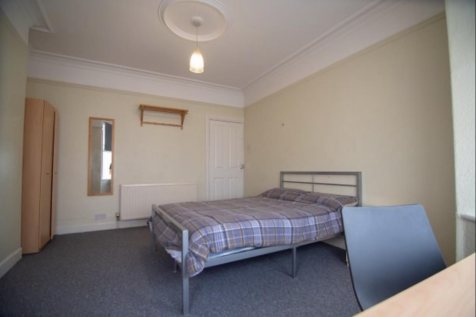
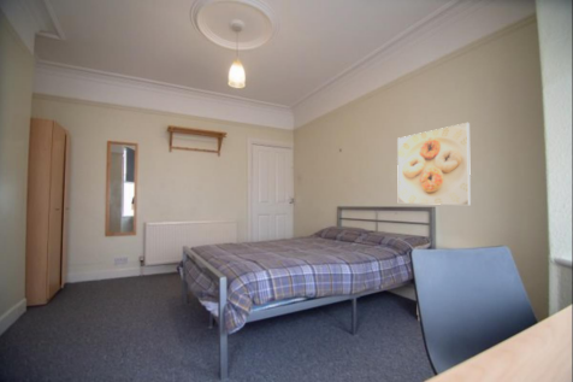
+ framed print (429, 168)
